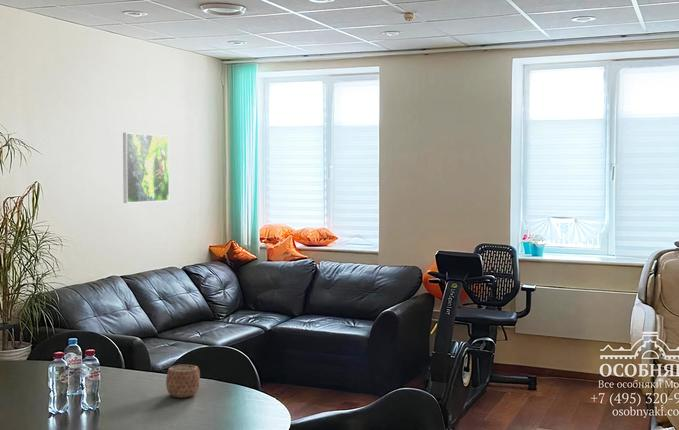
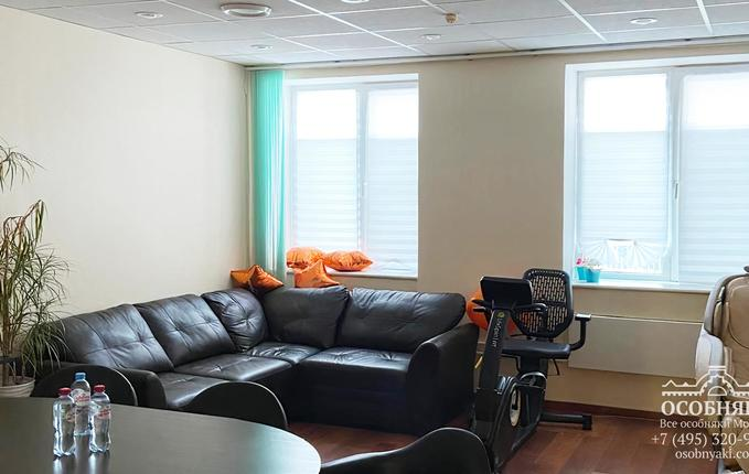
- mug (186, 379)
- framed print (147, 168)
